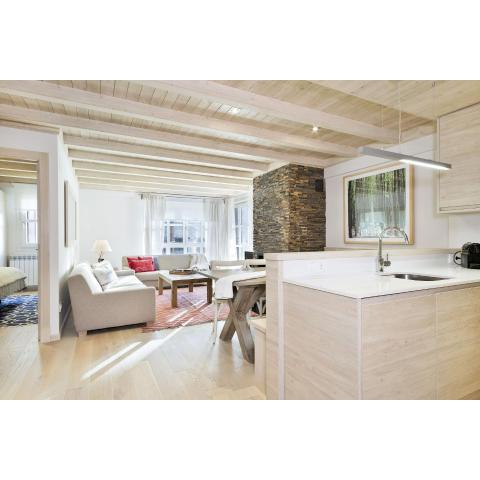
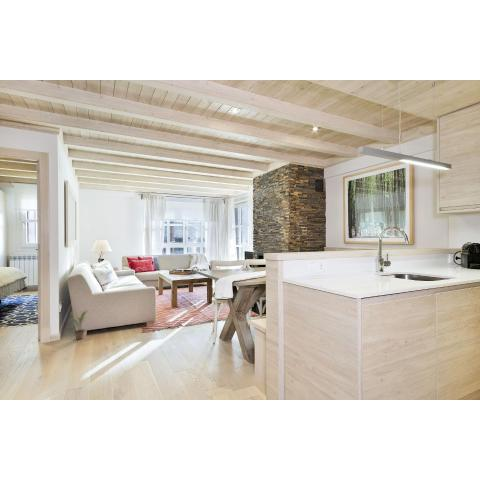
+ potted plant (81, 323)
